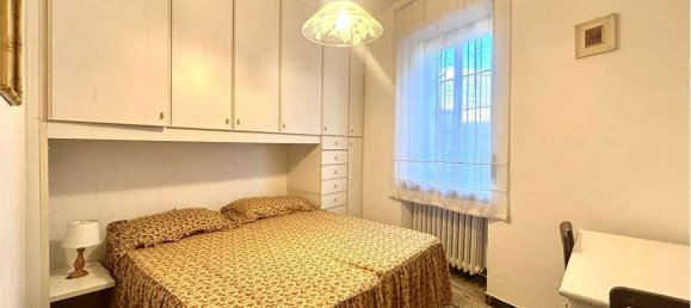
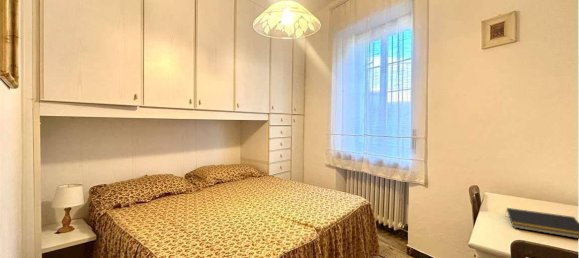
+ notepad (543, 222)
